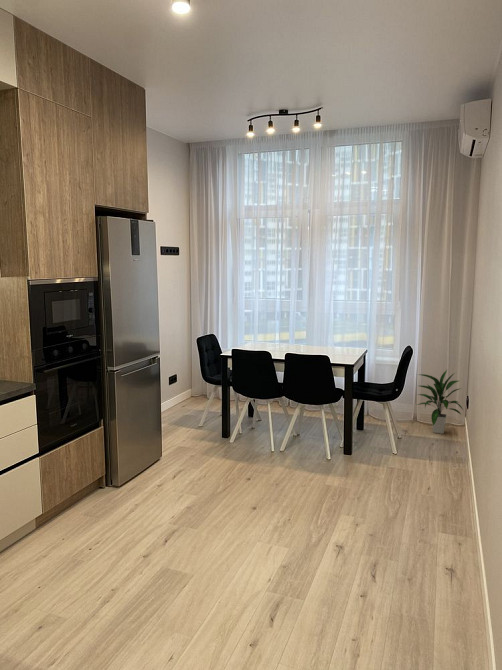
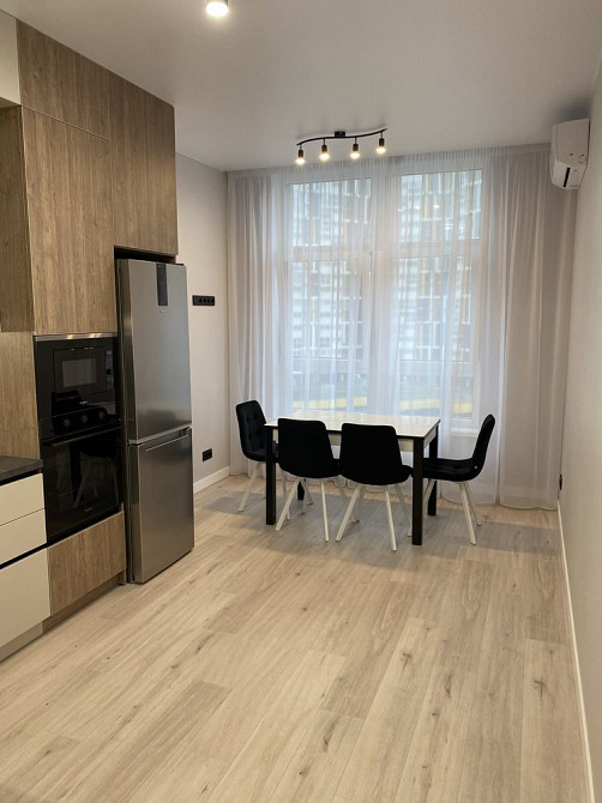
- indoor plant (439, 400)
